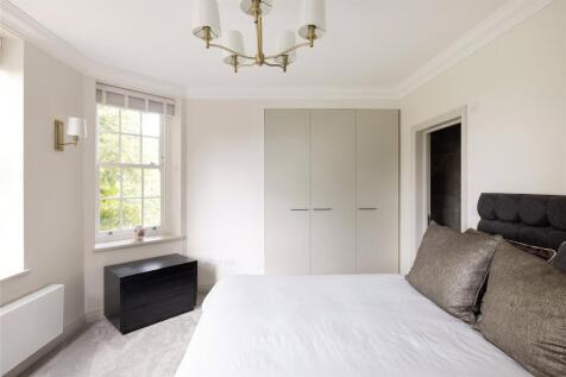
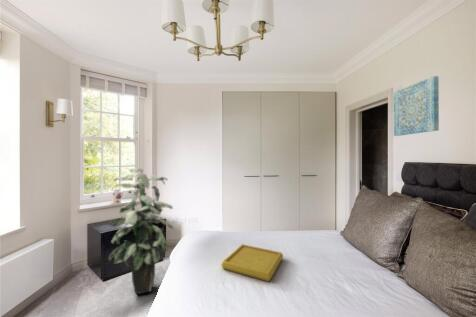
+ wall art (413, 109)
+ serving tray (253, 260)
+ indoor plant (141, 228)
